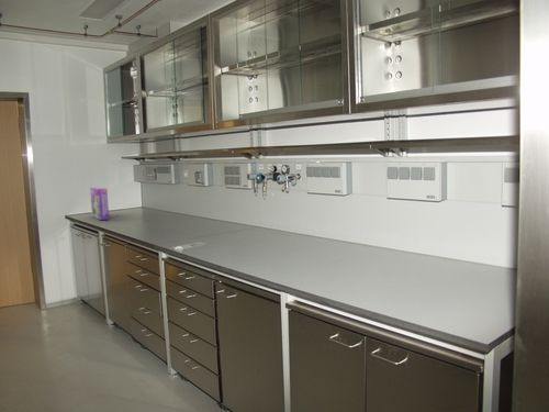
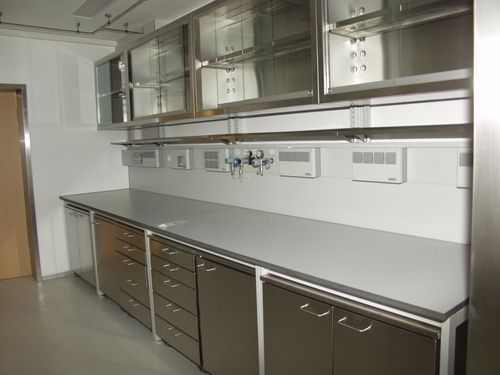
- box (99, 202)
